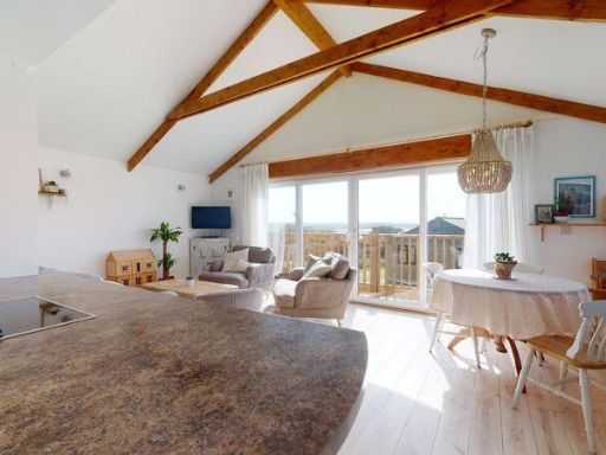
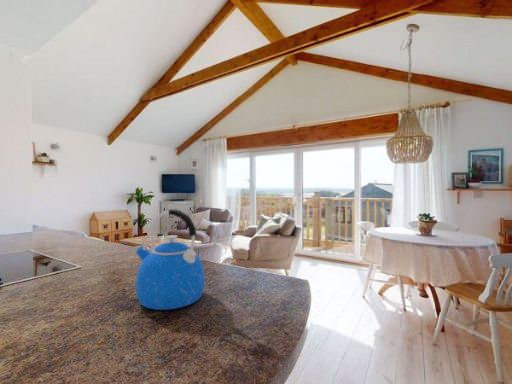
+ kettle (165, 252)
